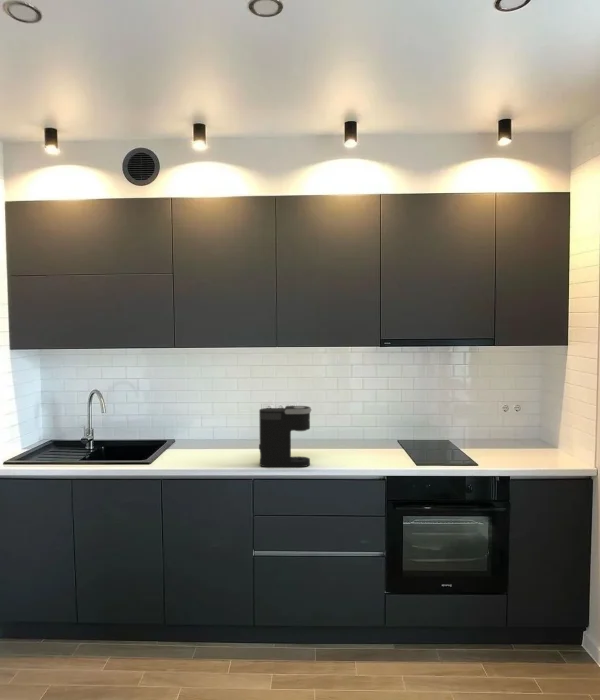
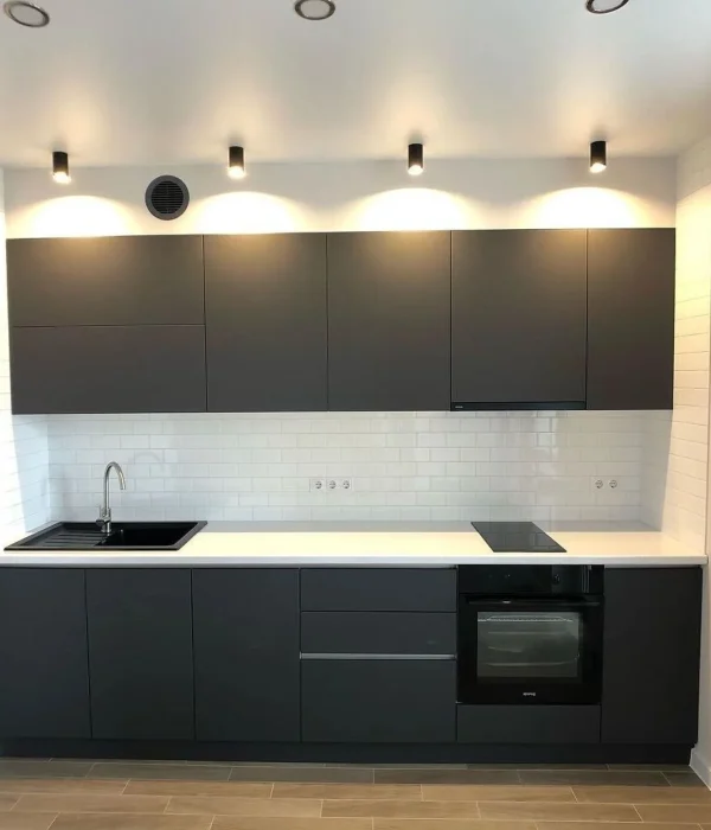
- coffee maker (285, 436)
